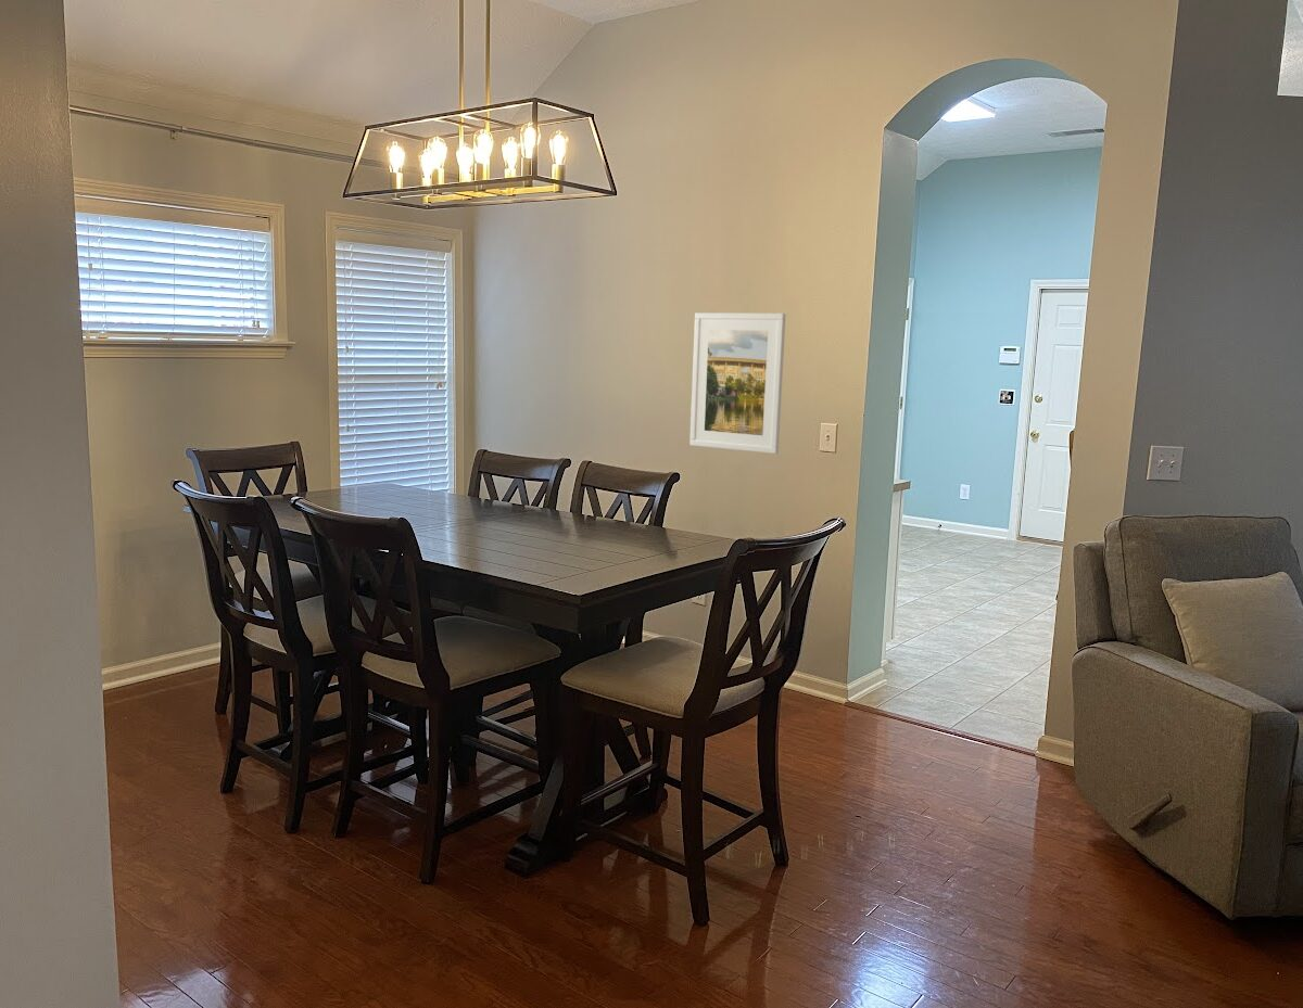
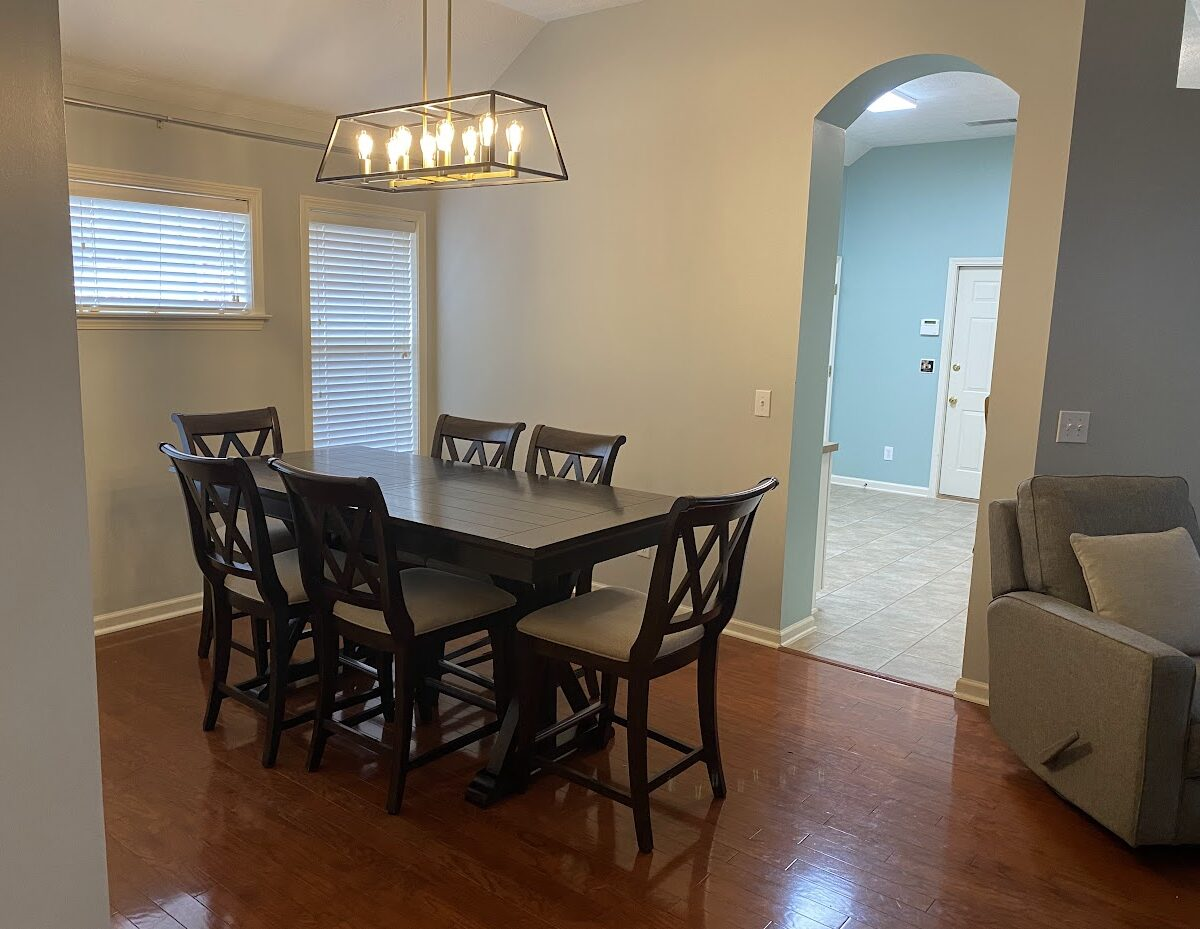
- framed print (735, 382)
